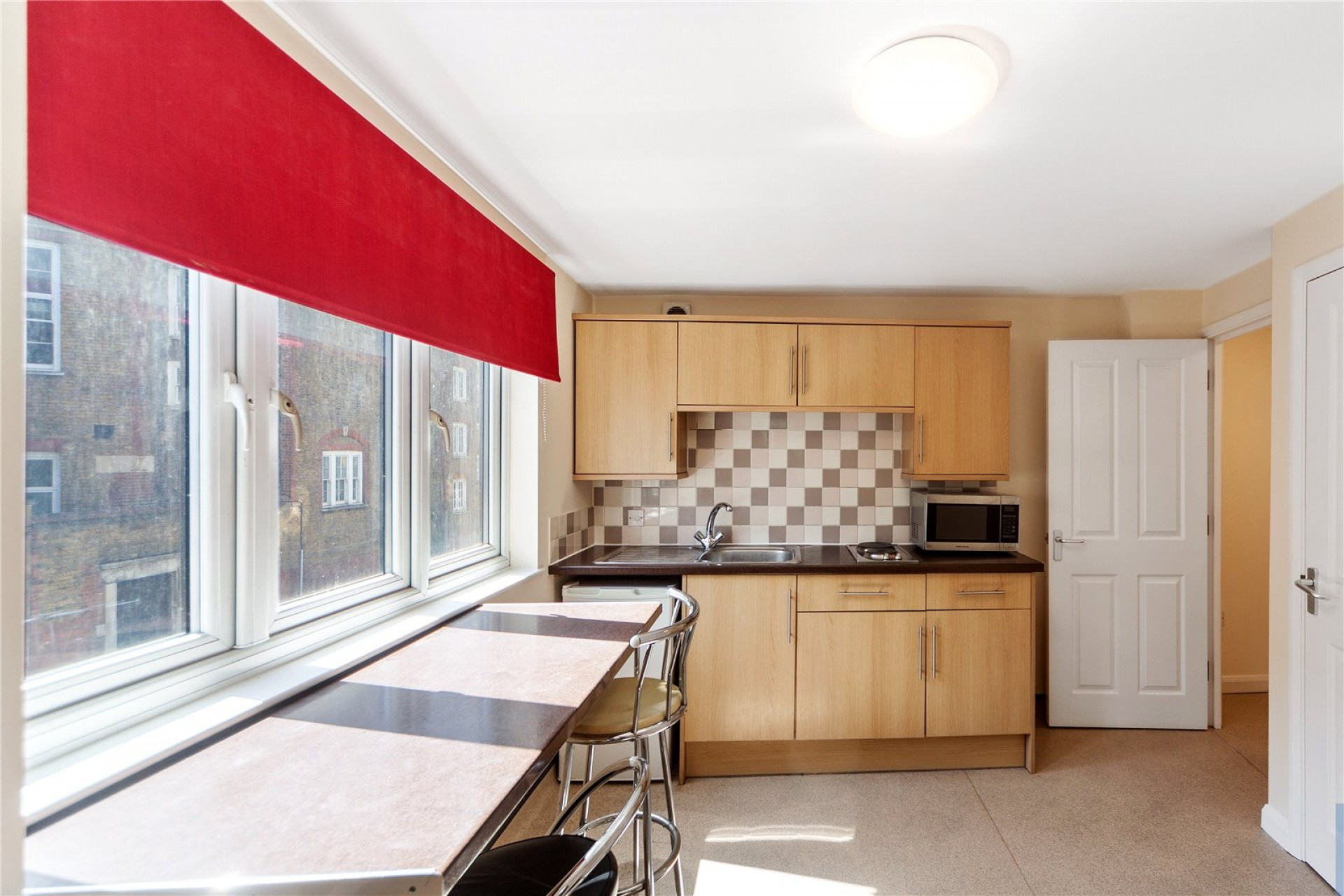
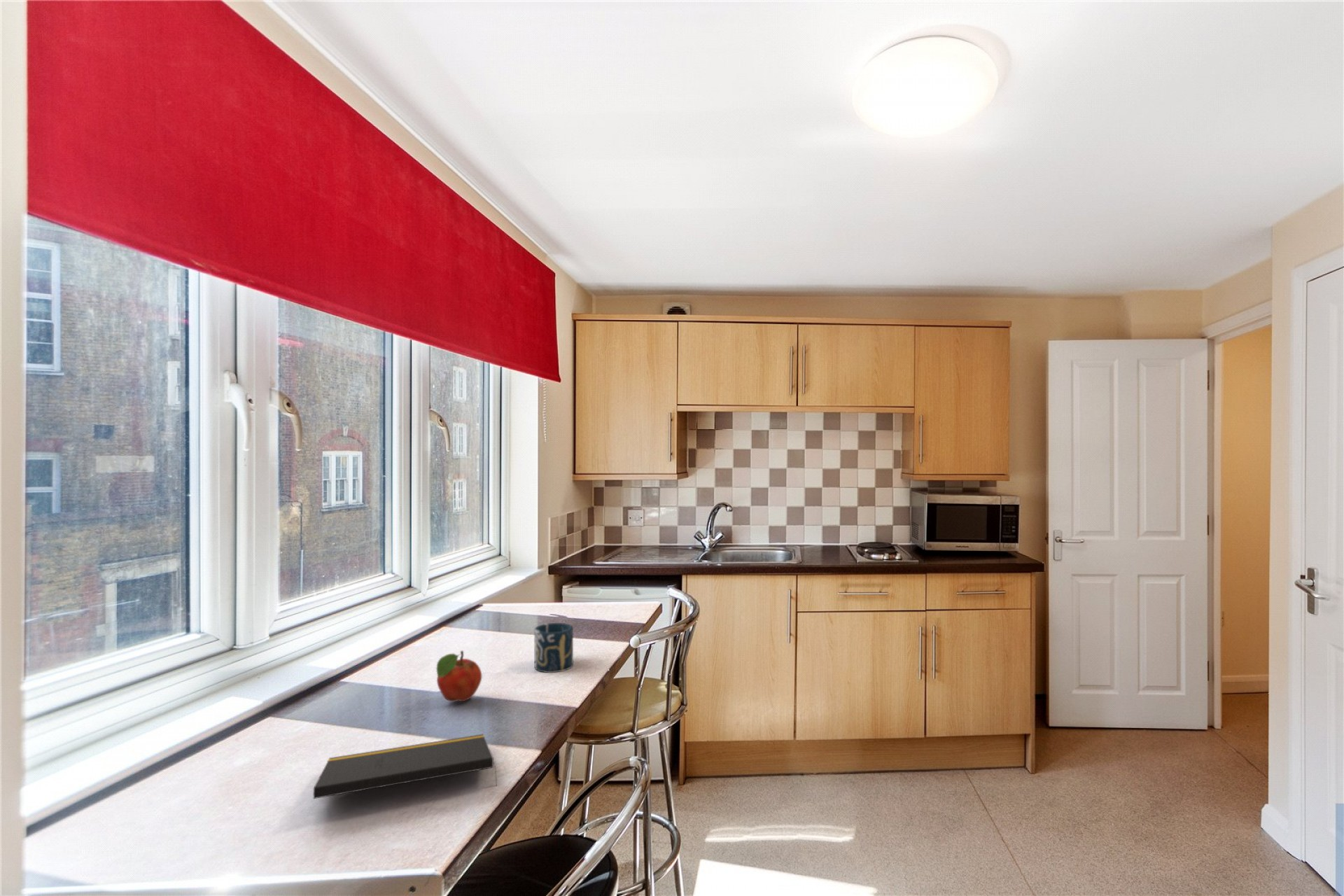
+ fruit (457, 676)
+ notepad (408, 762)
+ cup (556, 645)
